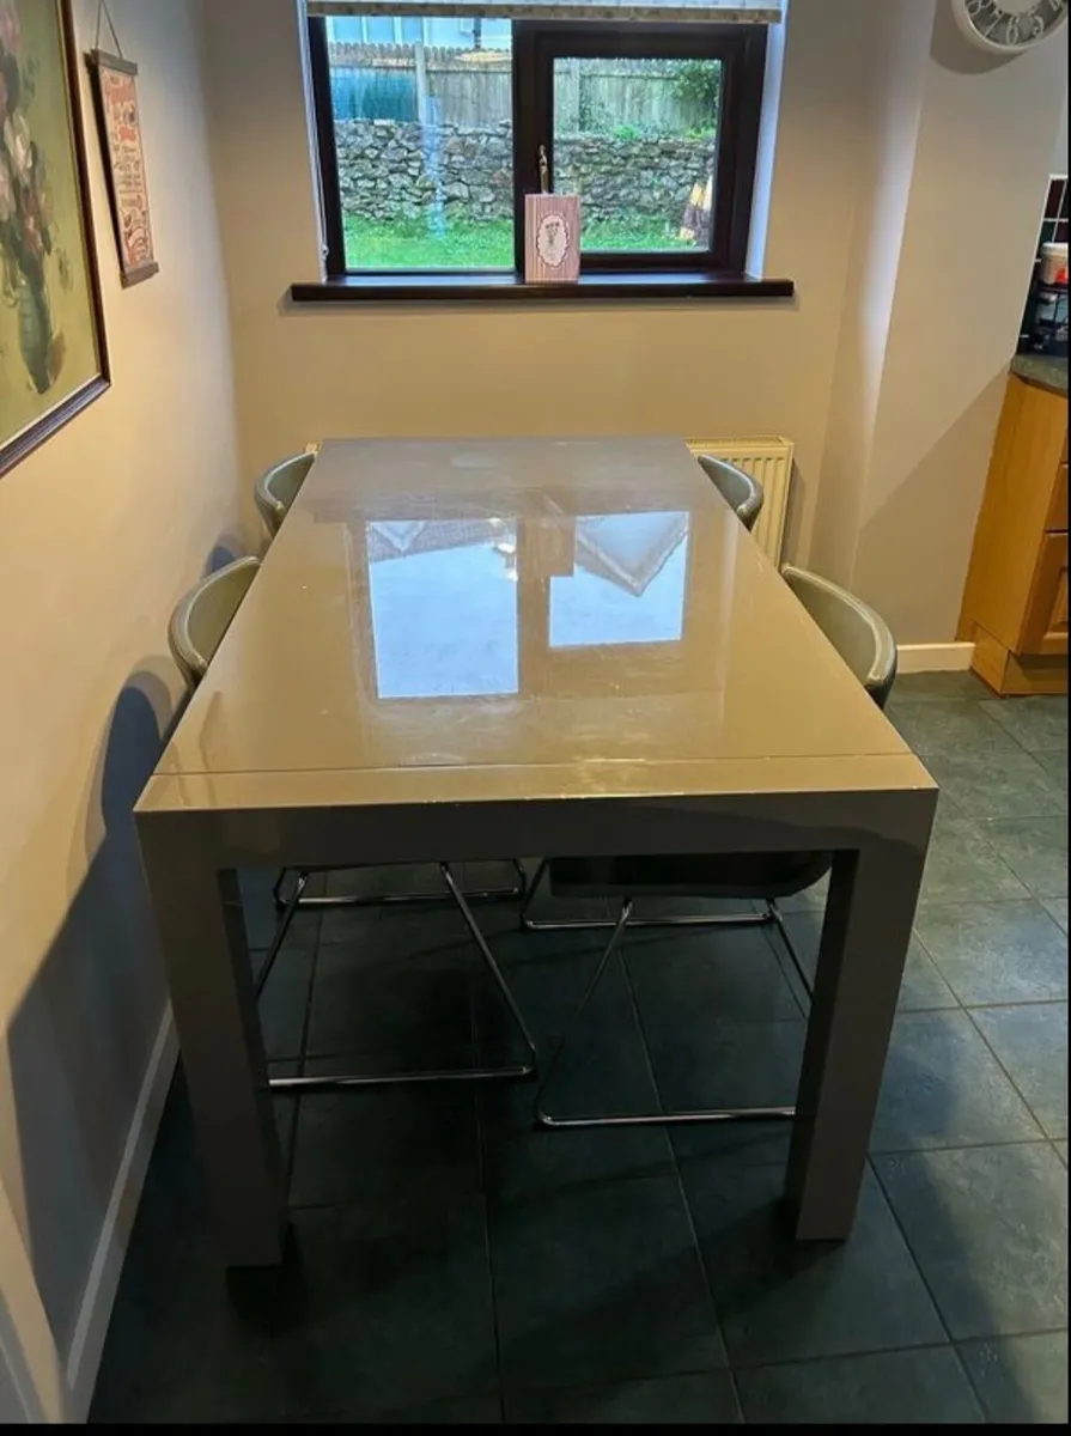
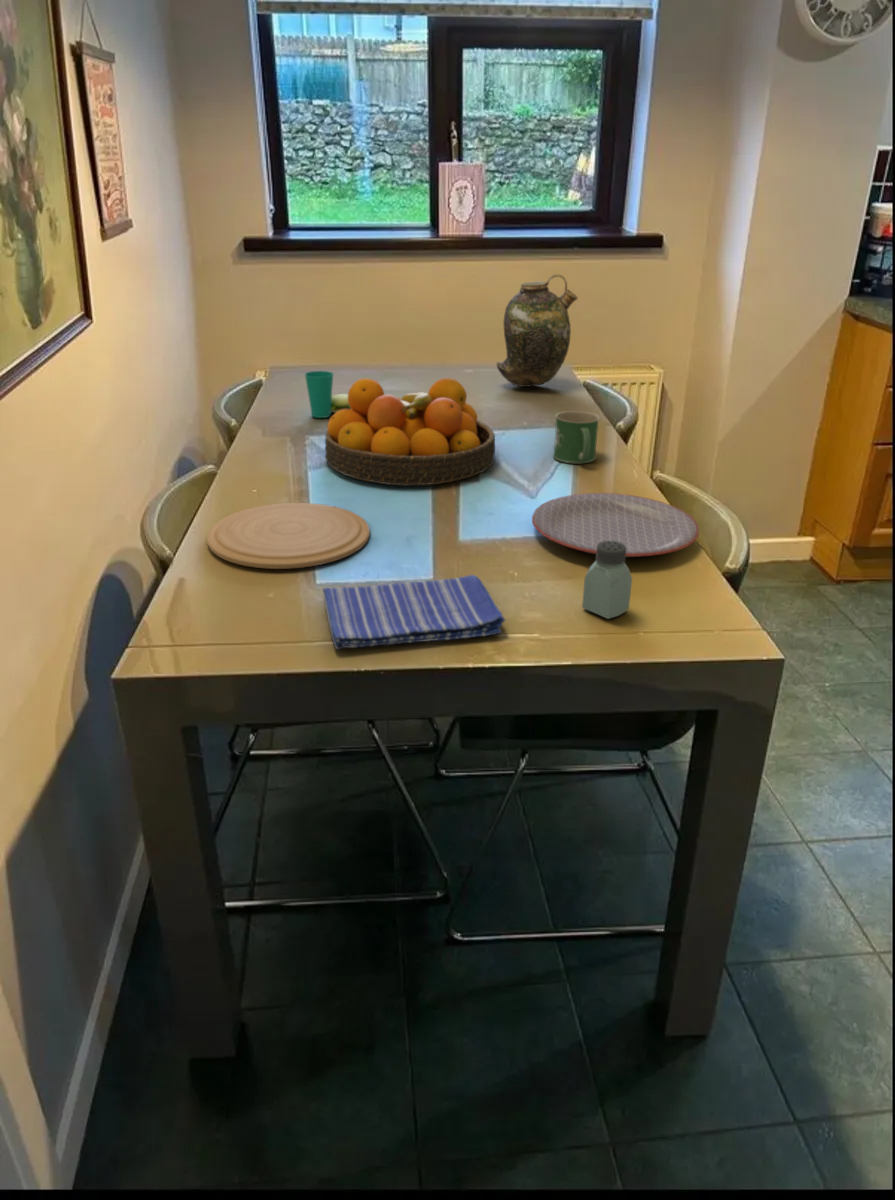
+ saltshaker (608, 578)
+ plate (289, 531)
+ plate (614, 527)
+ cup (331, 393)
+ fruit bowl (410, 421)
+ dish towel (411, 607)
+ mug (578, 439)
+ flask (536, 331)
